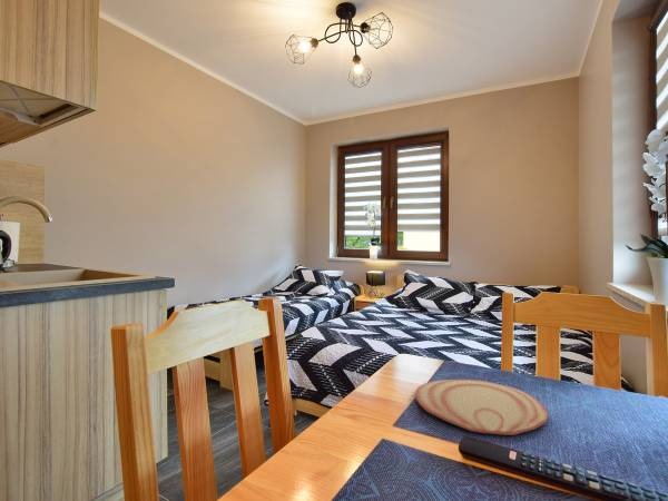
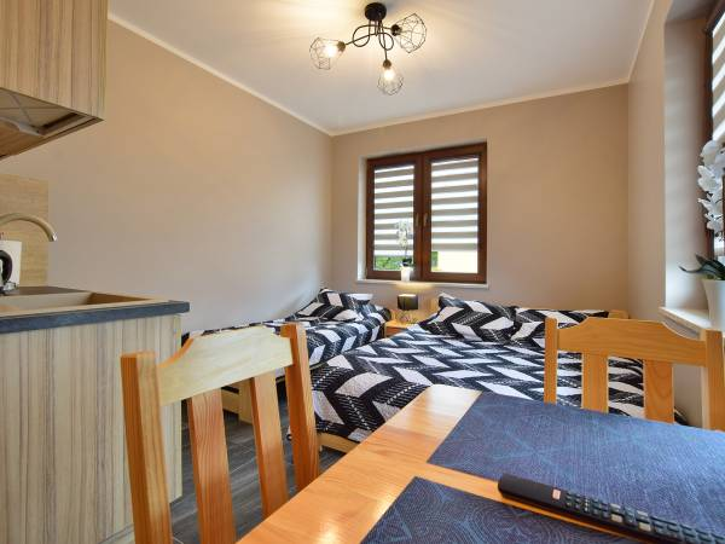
- plate (477, 395)
